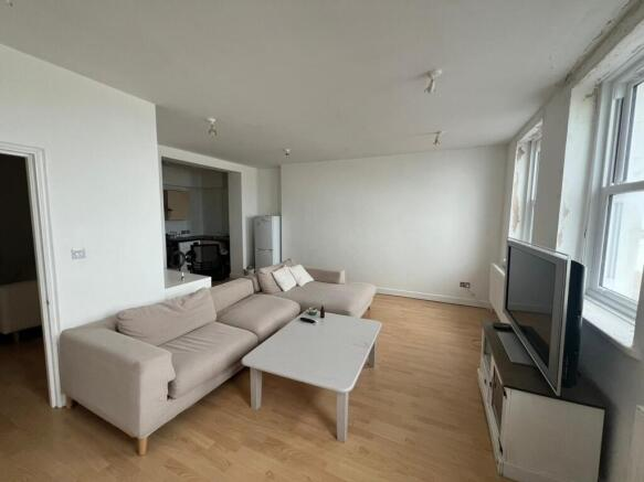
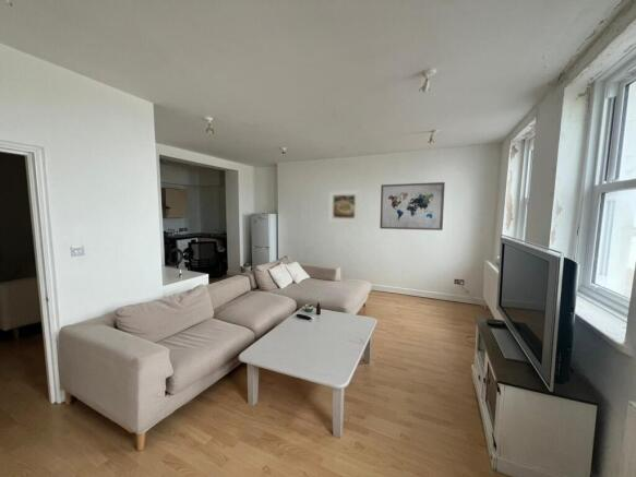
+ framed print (344, 206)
+ wall art (410, 206)
